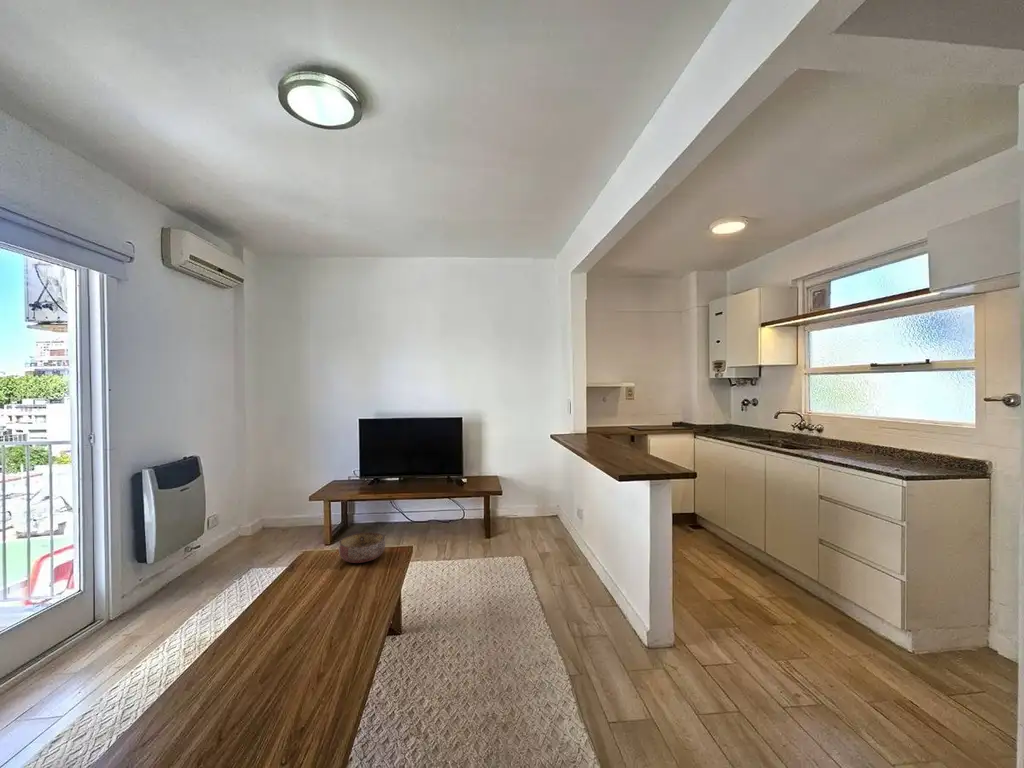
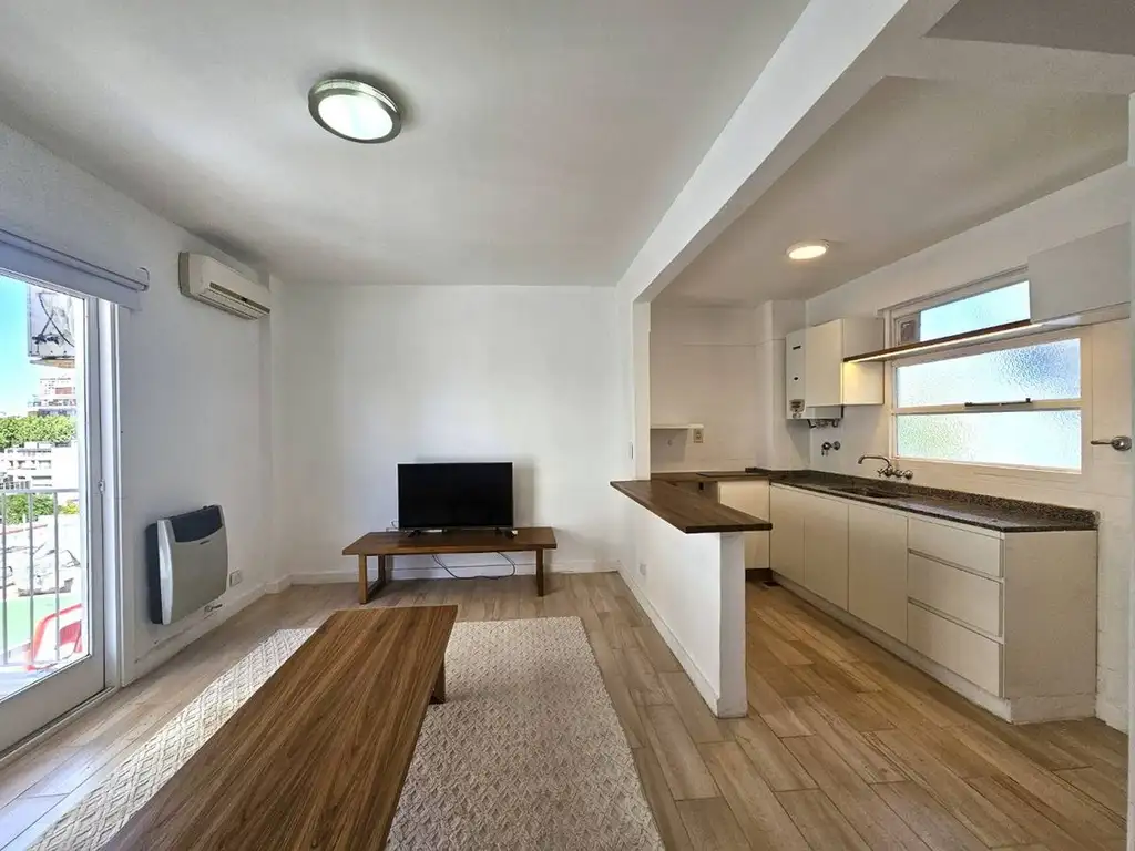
- bowl (362, 548)
